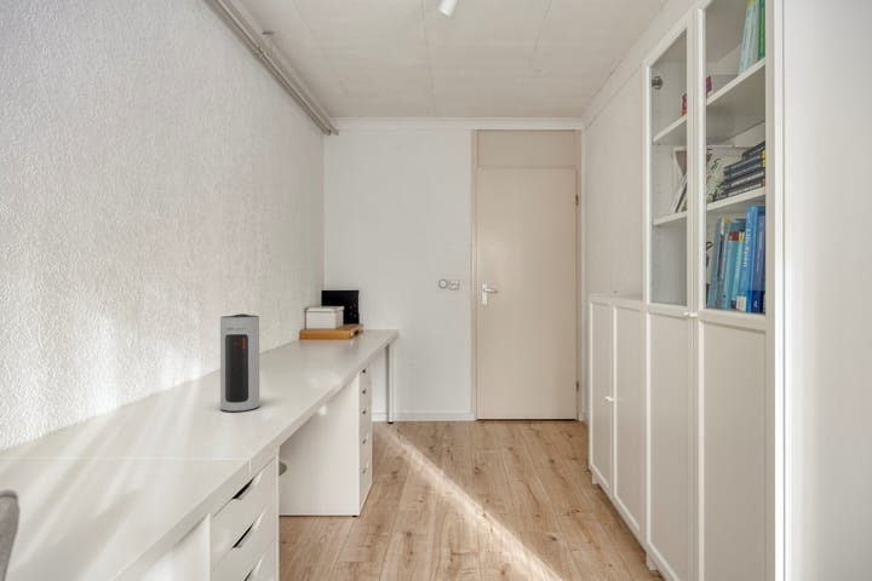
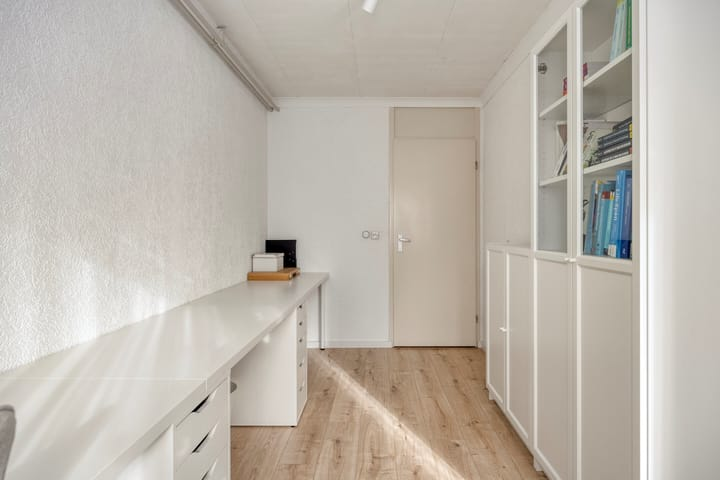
- speaker (240, 361)
